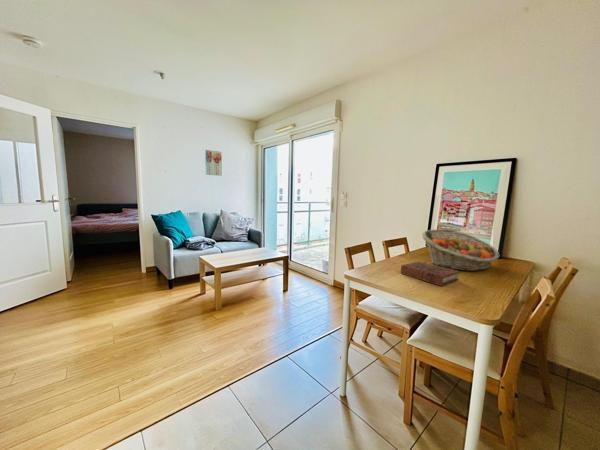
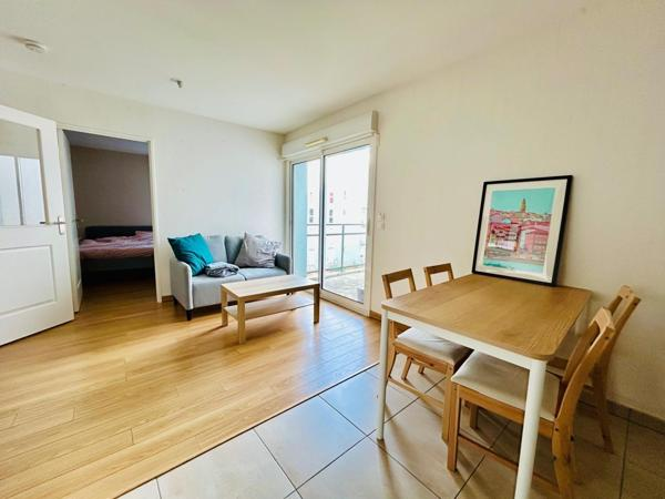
- wall art (213, 163)
- fruit basket (458, 248)
- book (428, 272)
